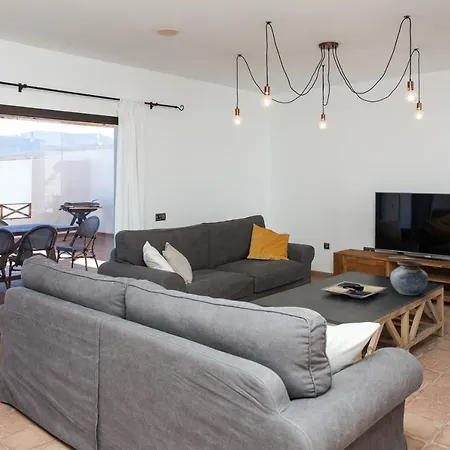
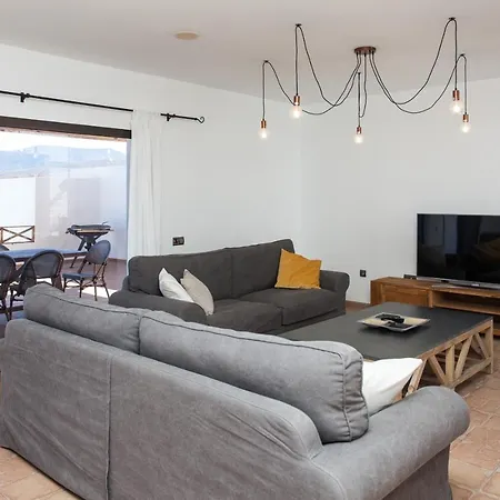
- vase (409, 278)
